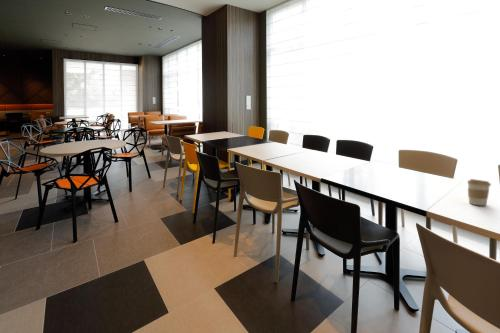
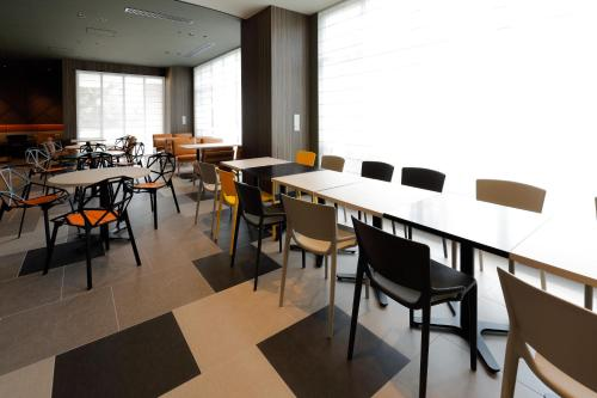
- coffee cup (478, 191)
